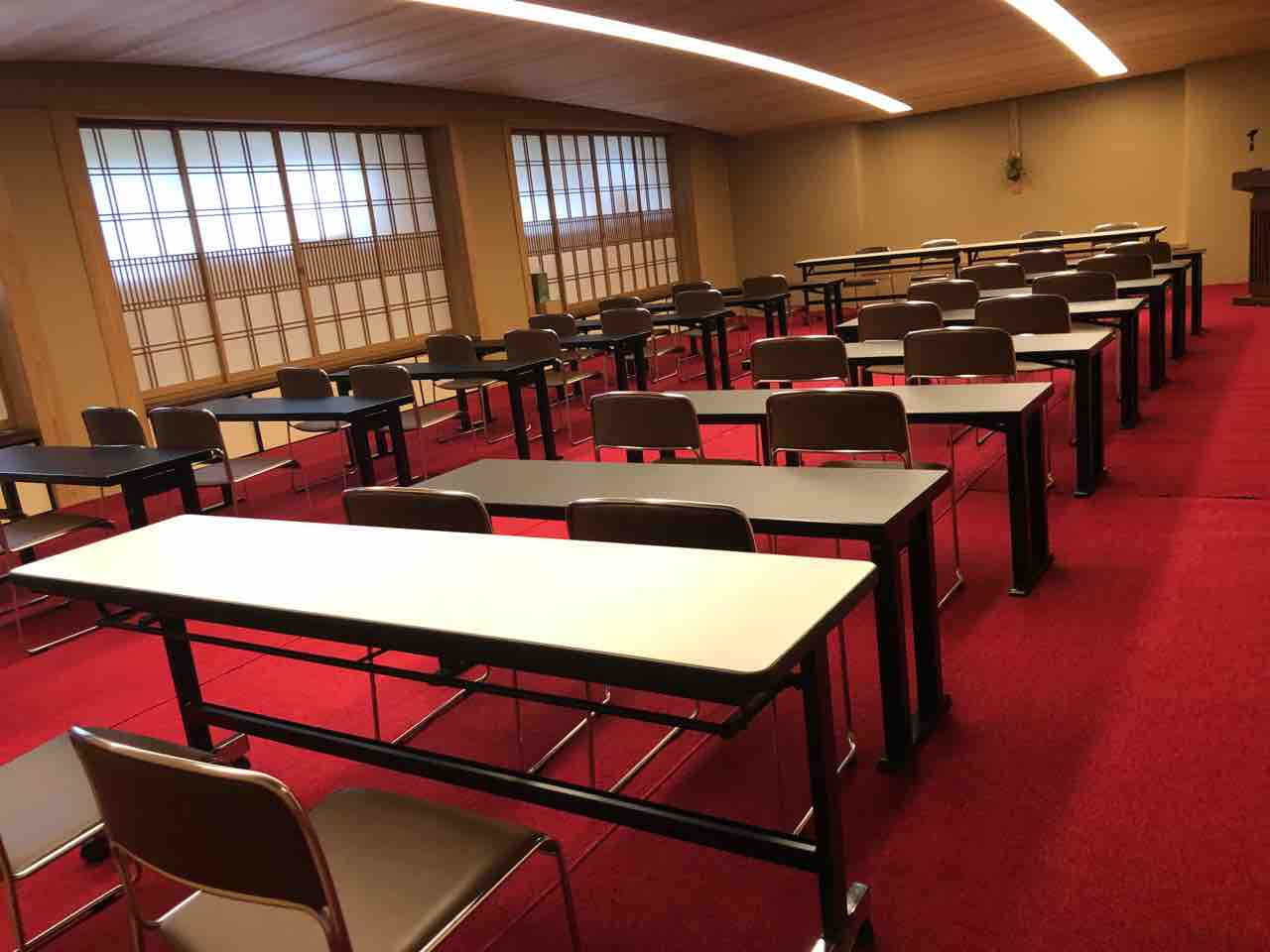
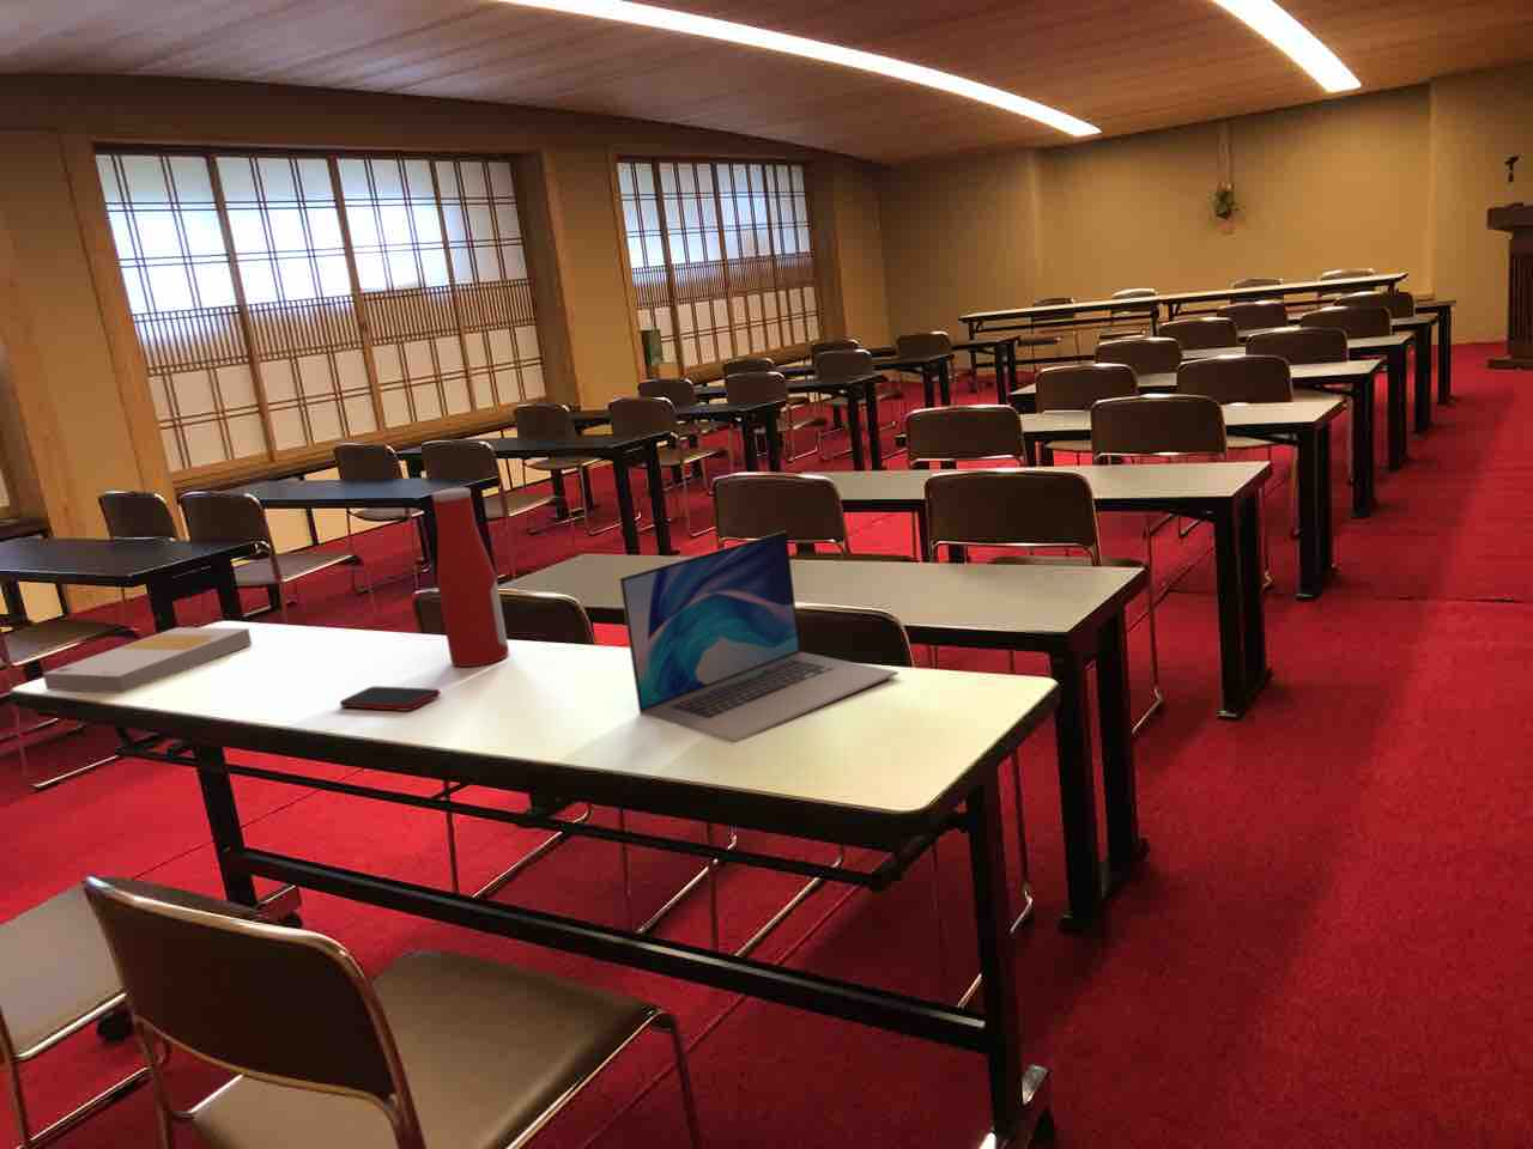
+ cell phone (389, 698)
+ book (151, 657)
+ laptop (762, 628)
+ bottle (466, 576)
